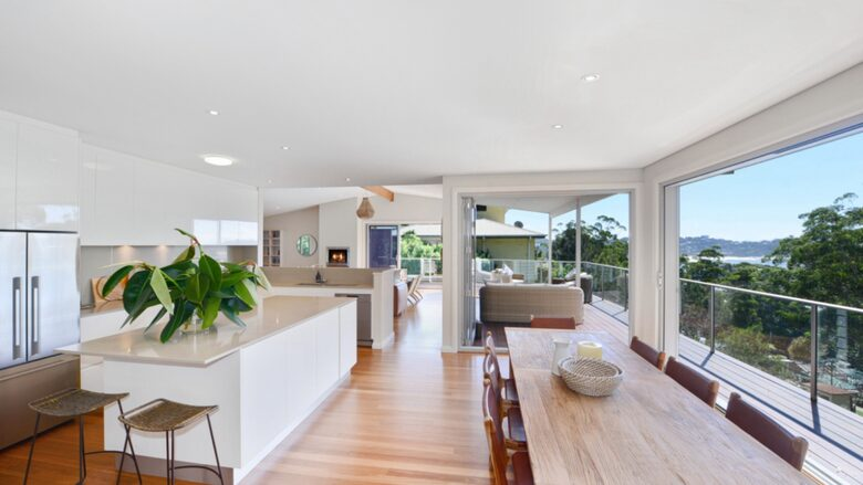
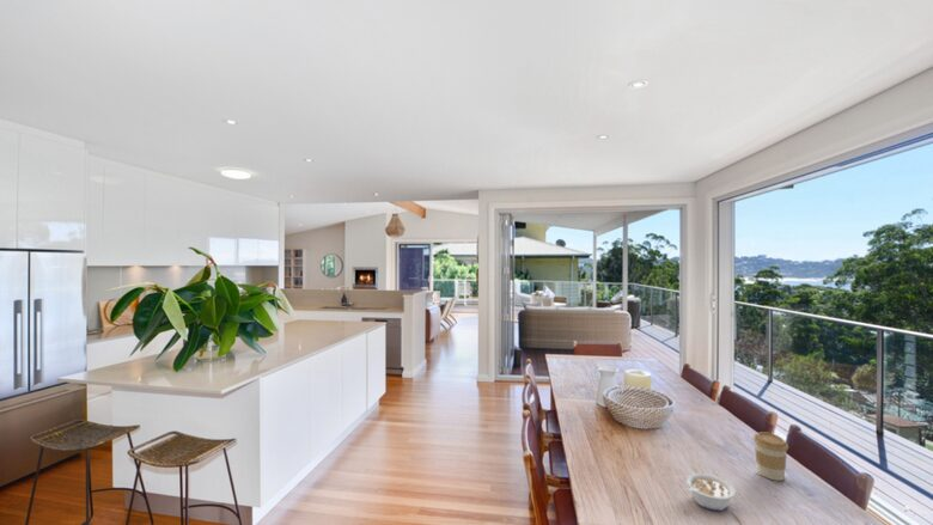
+ coffee cup (770, 454)
+ legume (709, 492)
